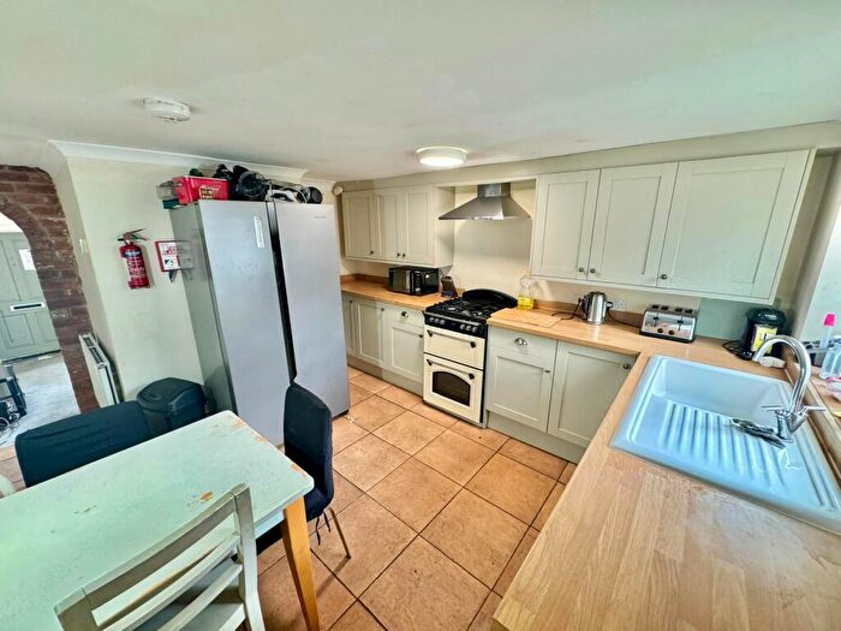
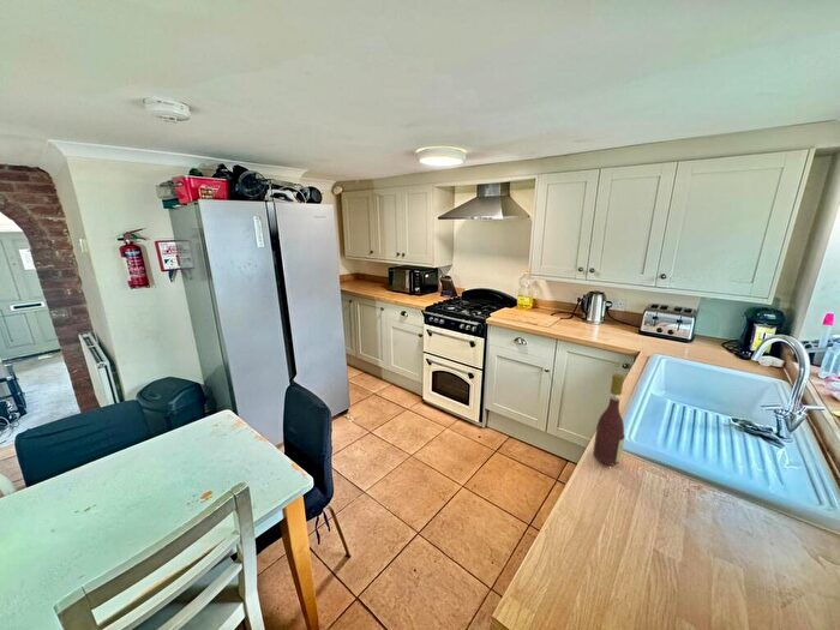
+ wine bottle (611, 419)
